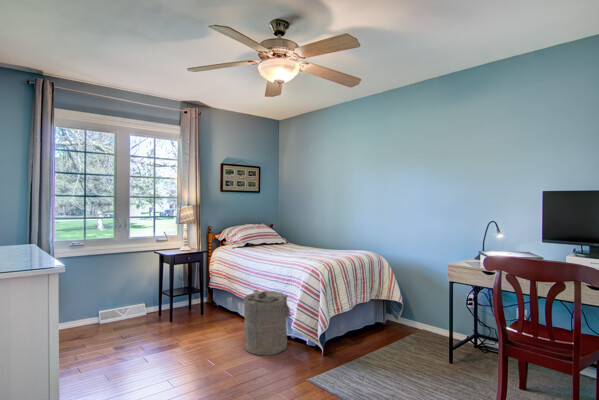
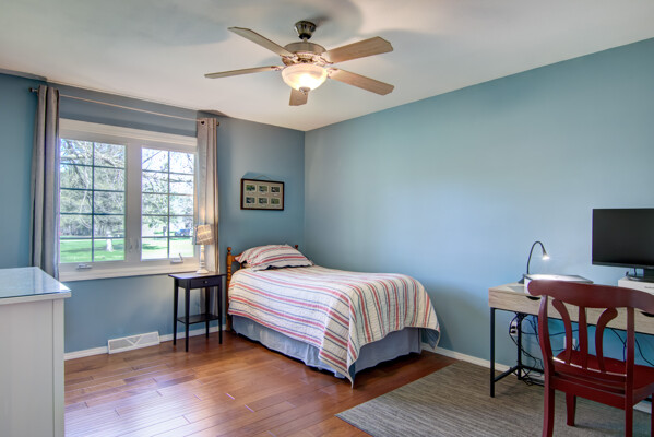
- laundry hamper (265, 318)
